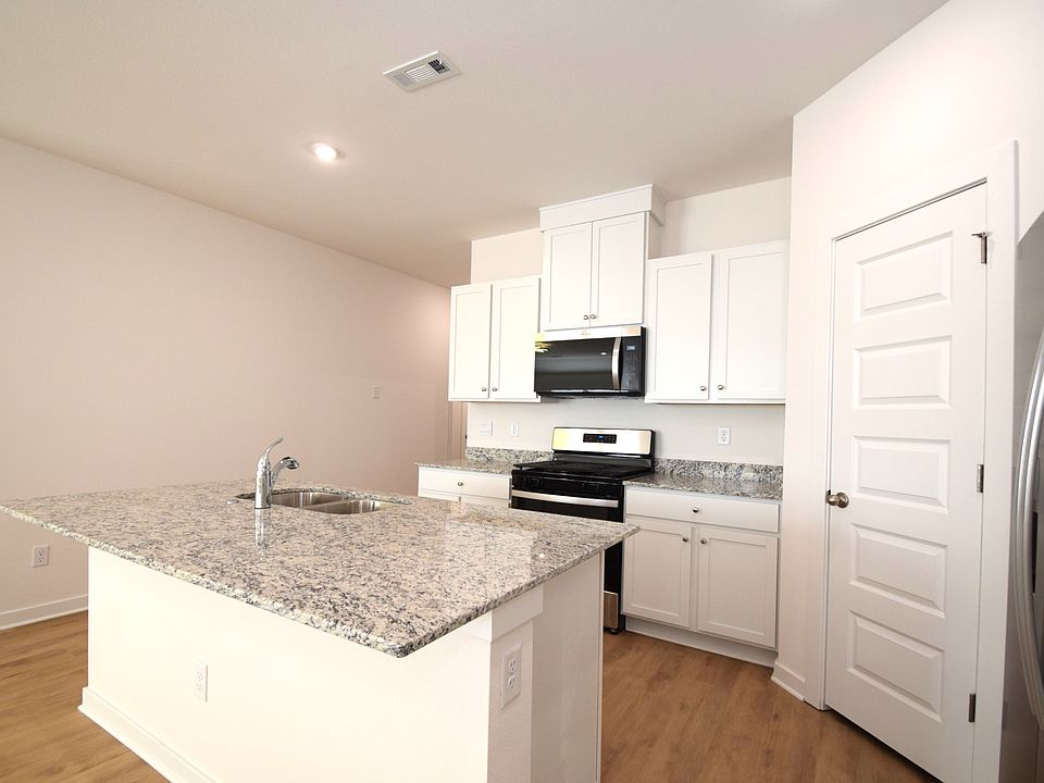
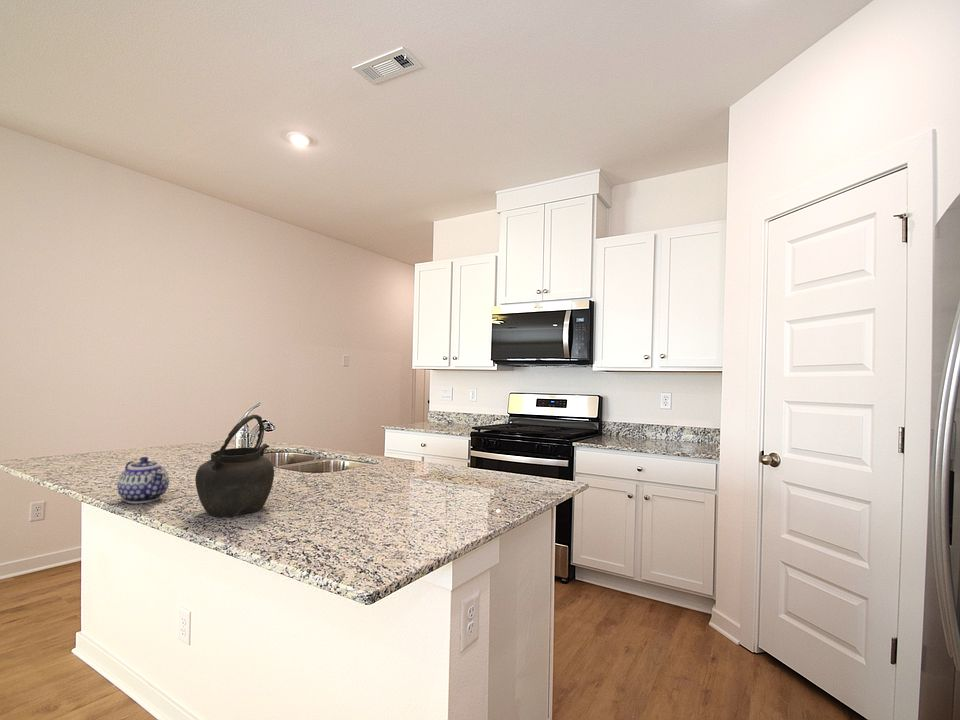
+ teapot (144, 478)
+ kettle (244, 460)
